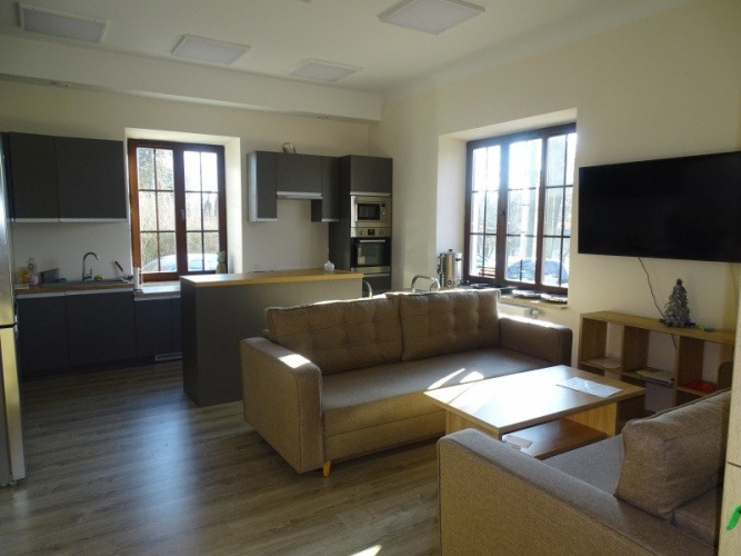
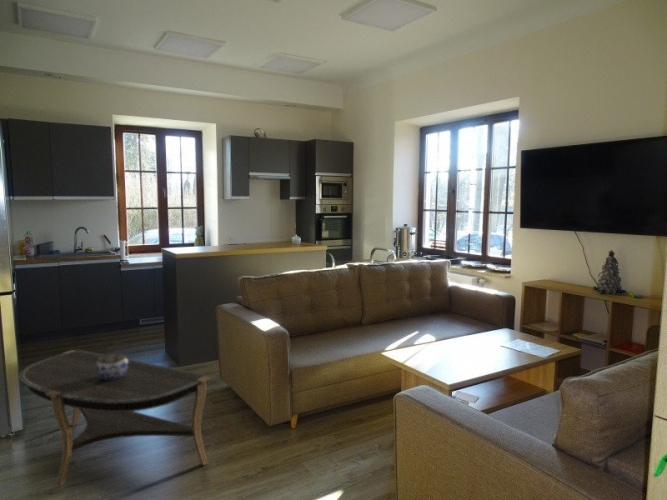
+ jar (112, 366)
+ coffee table (100, 418)
